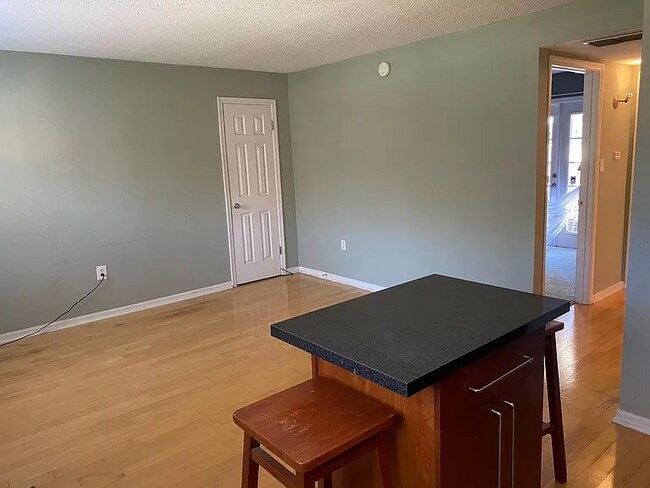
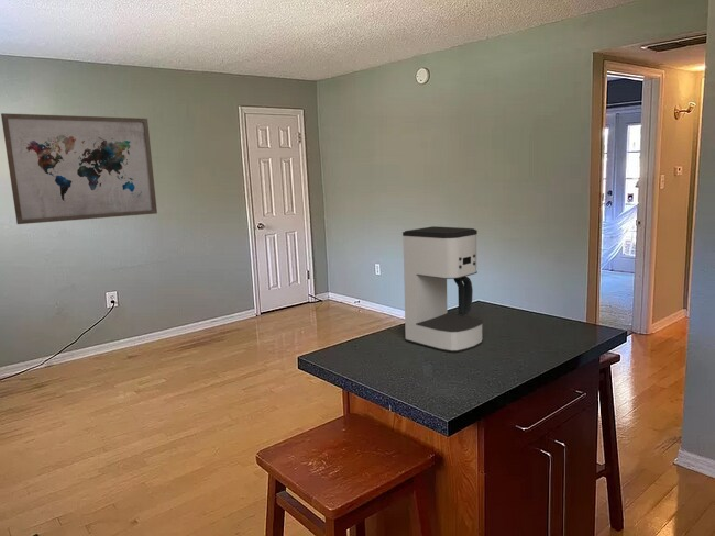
+ wall art (86, 168)
+ coffee maker (446, 286)
